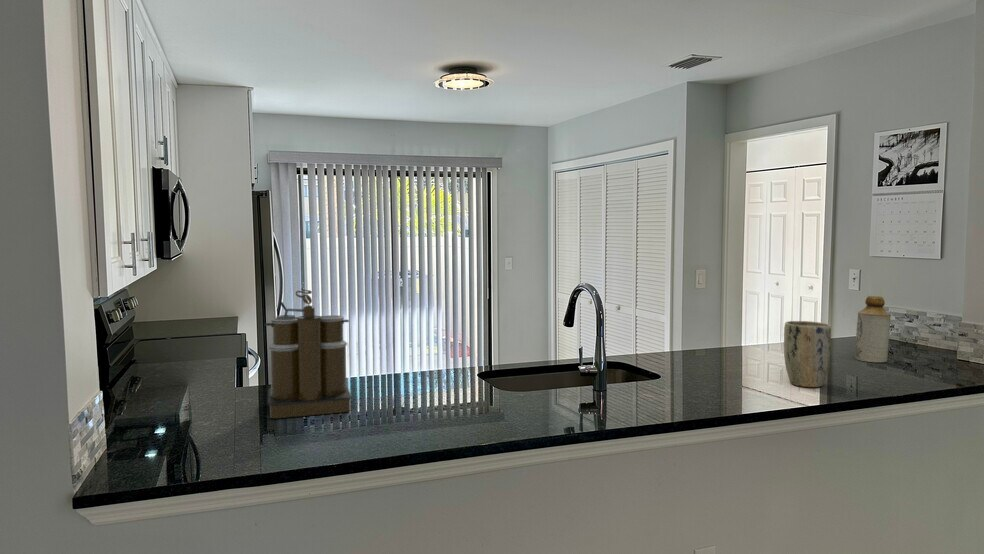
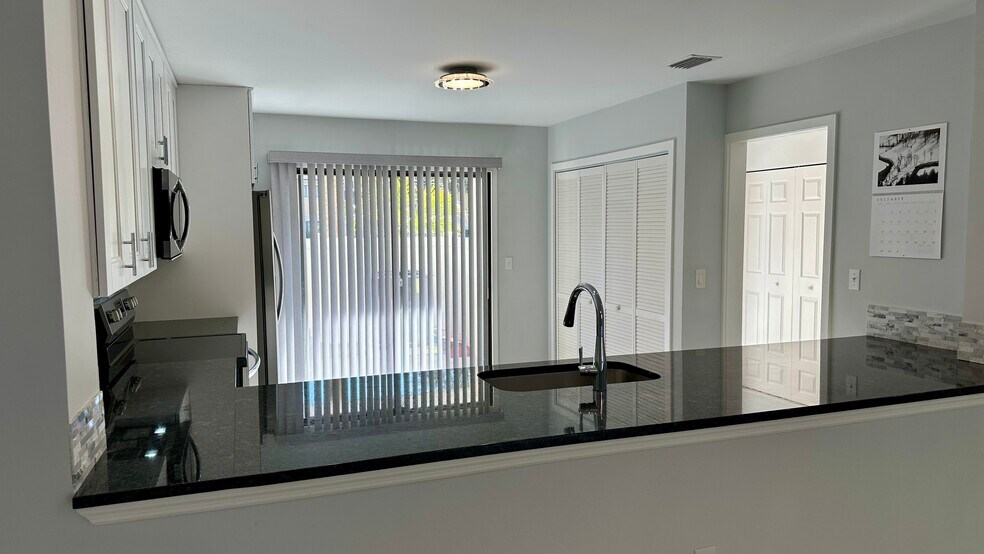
- coffee maker (308, 346)
- bottle (872, 328)
- plant pot (806, 353)
